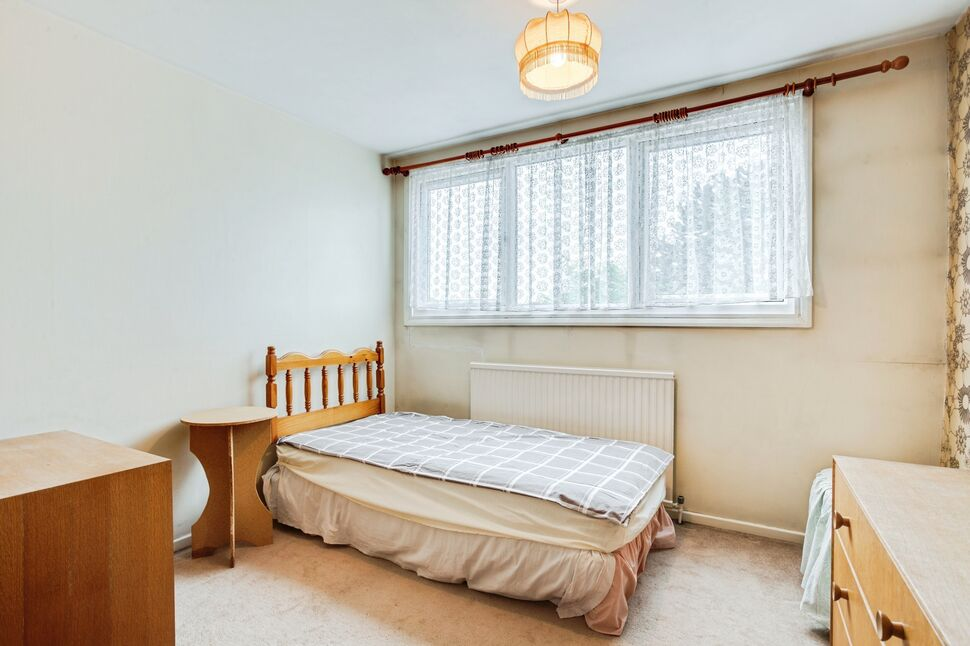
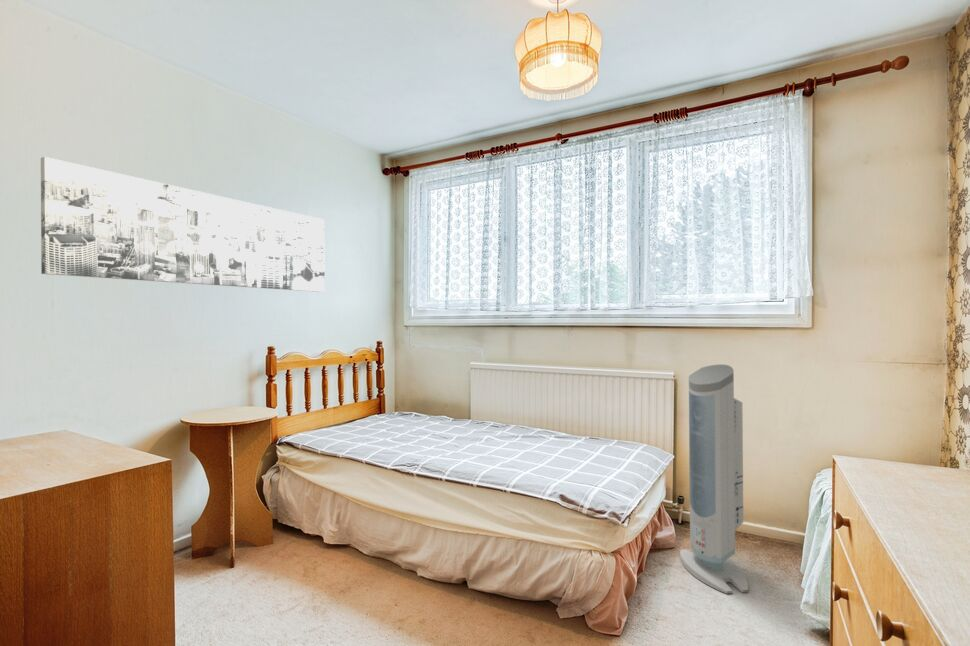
+ wall art (215, 240)
+ air purifier (711, 467)
